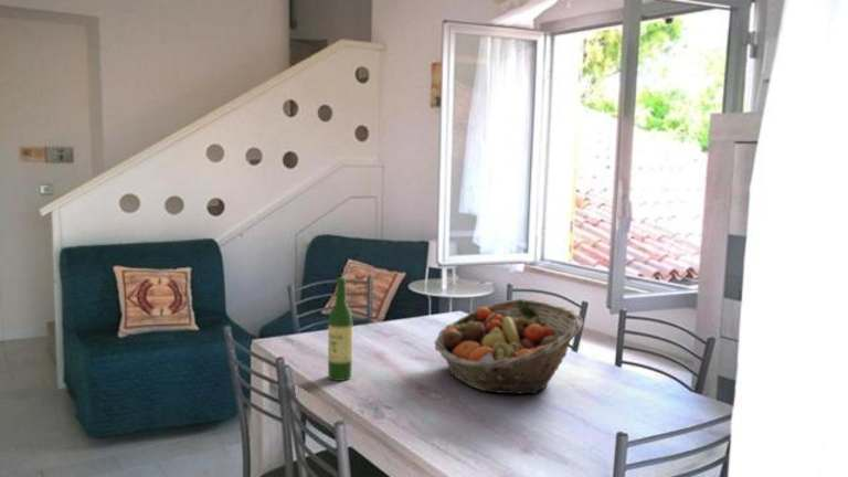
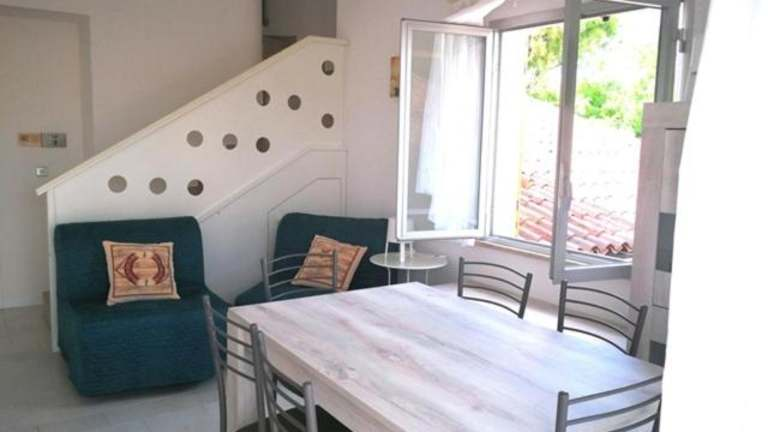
- fruit basket (506, 342)
- wine bottle (340, 328)
